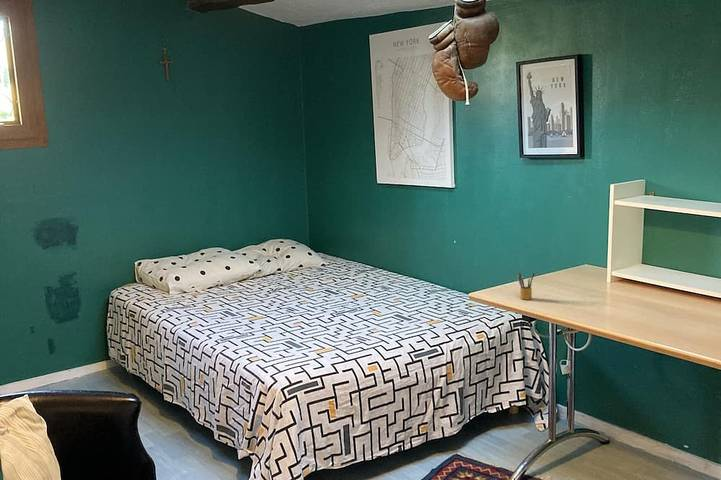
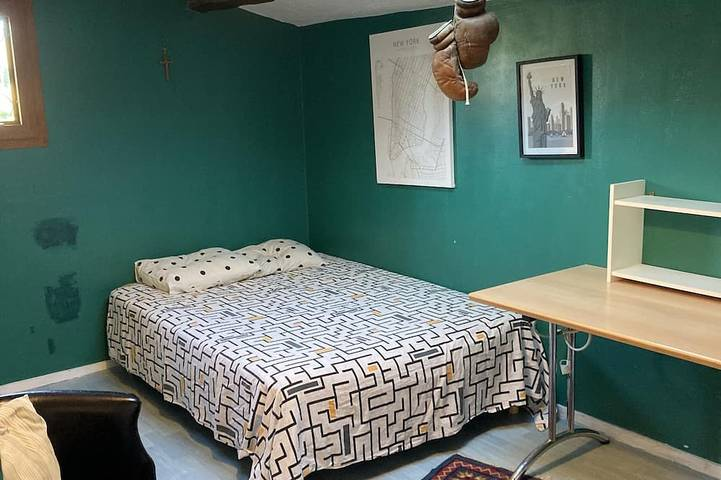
- pencil box (528, 284)
